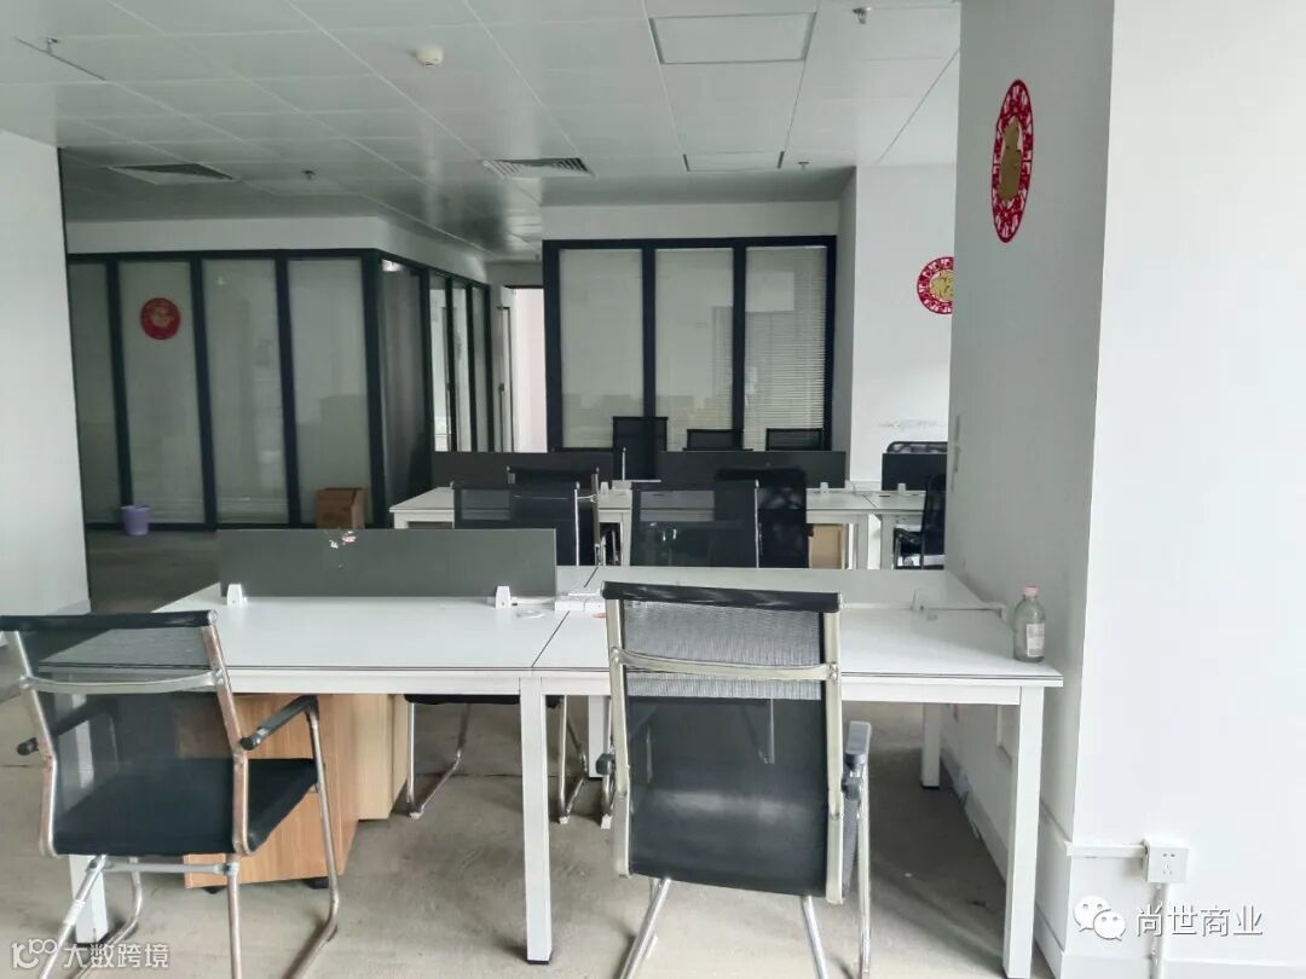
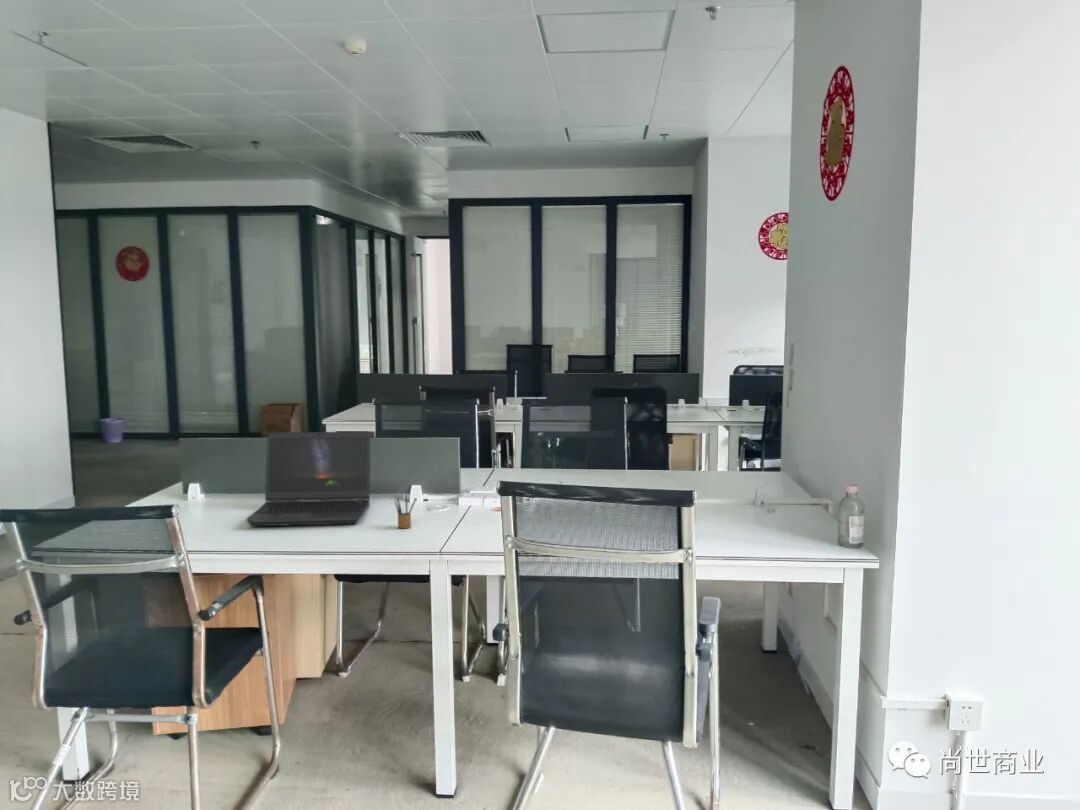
+ pencil box (406, 511)
+ laptop computer (311, 476)
